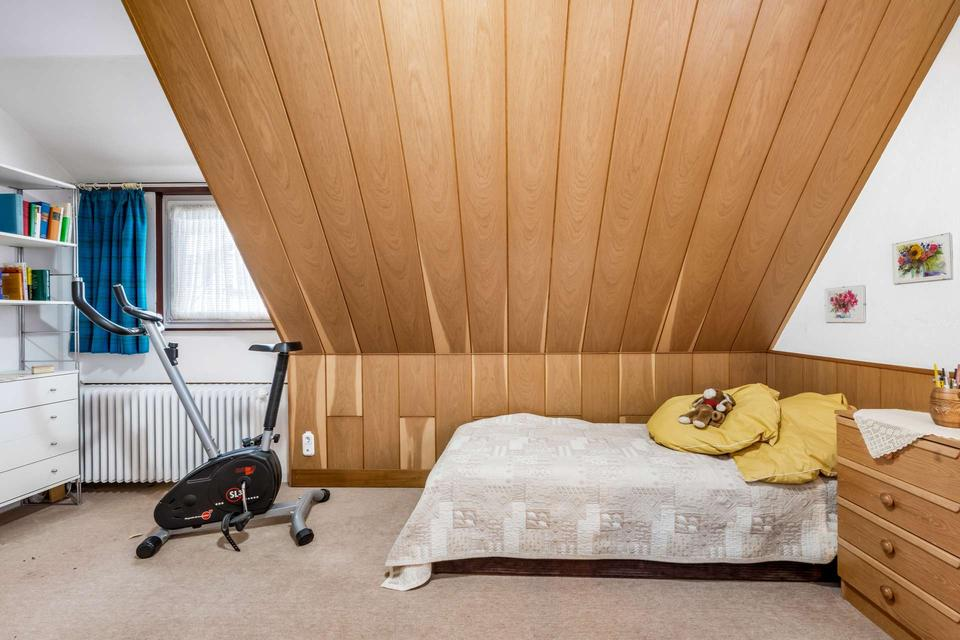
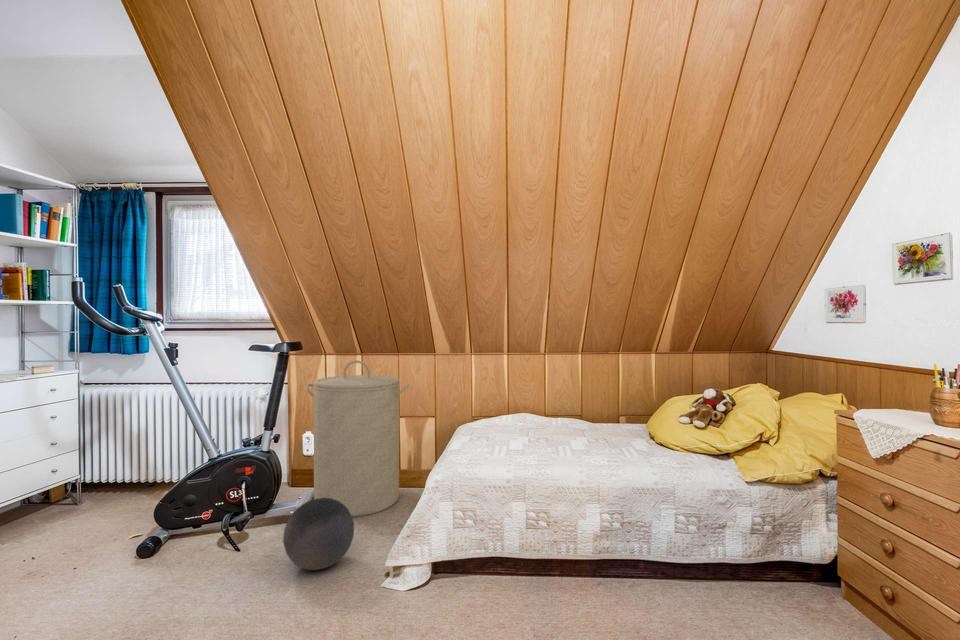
+ laundry hamper (357, 430)
+ ball (319, 532)
